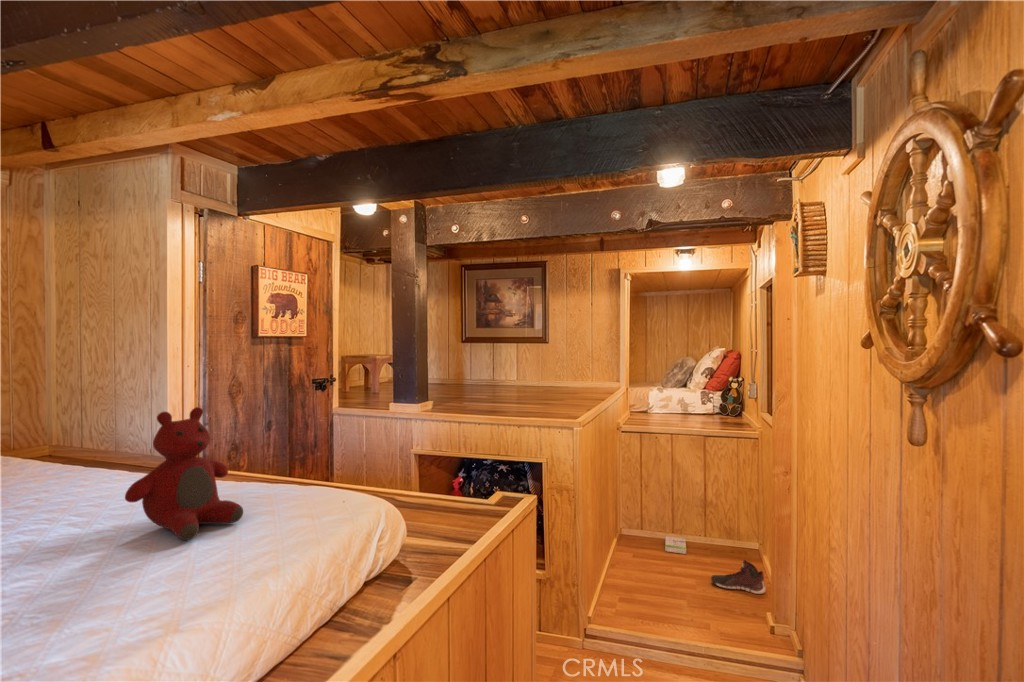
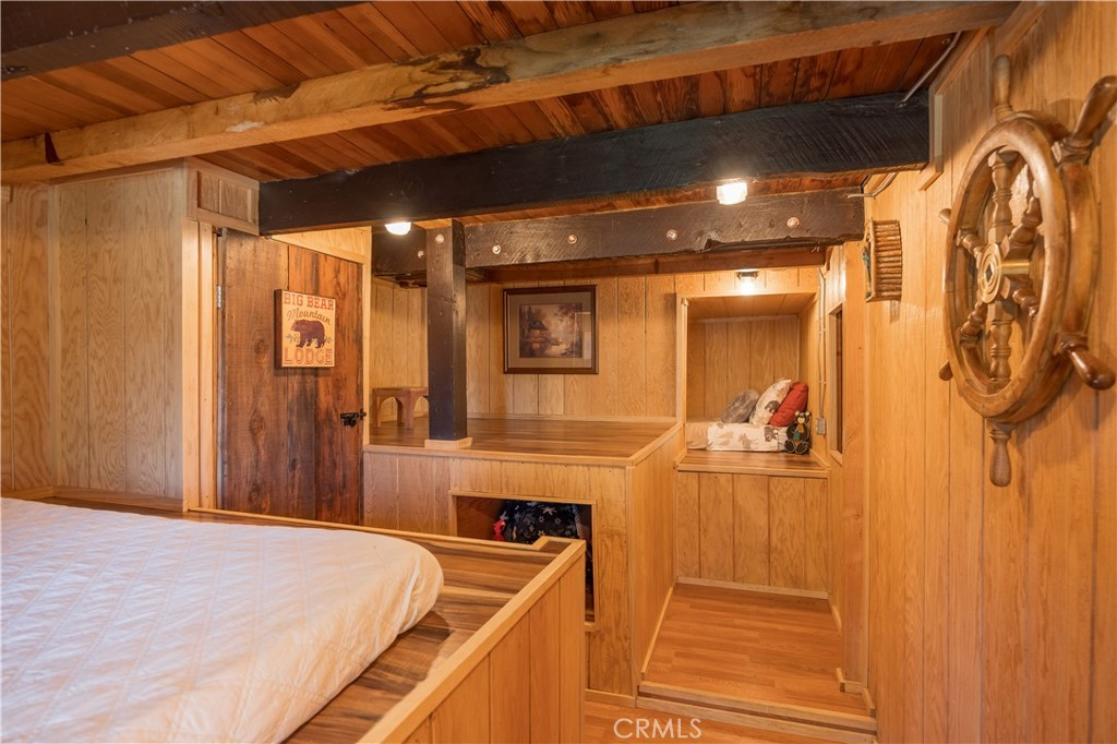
- sneaker (737, 573)
- box (675, 544)
- teddy bear (192, 468)
